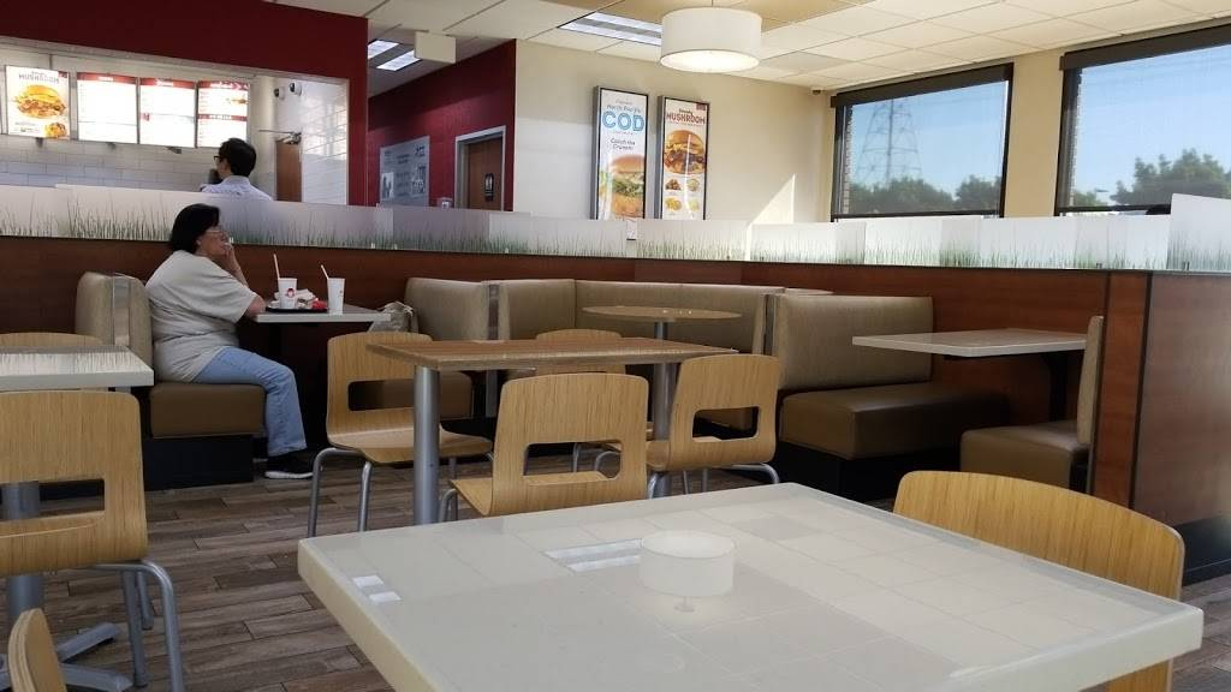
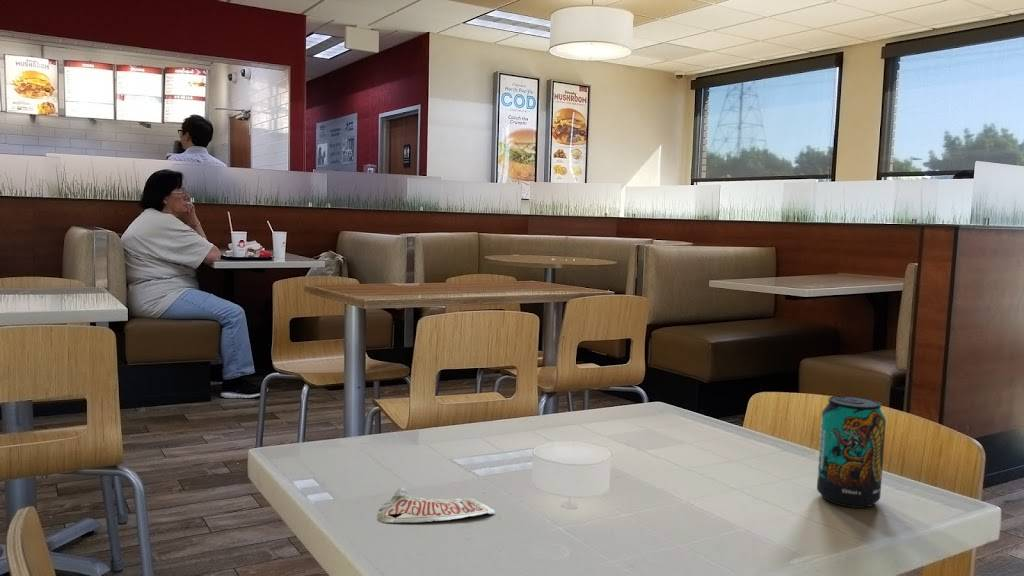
+ beverage can (851, 450)
+ paper cup (428, 505)
